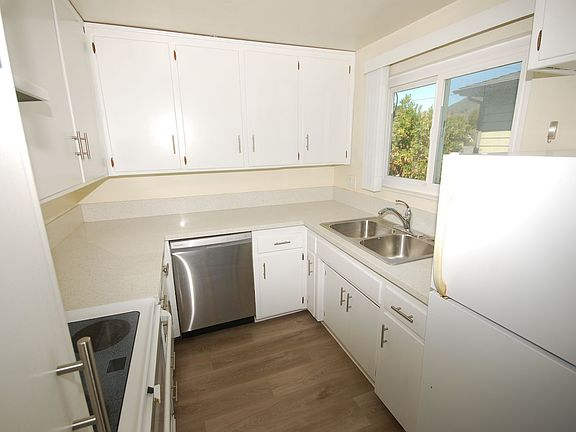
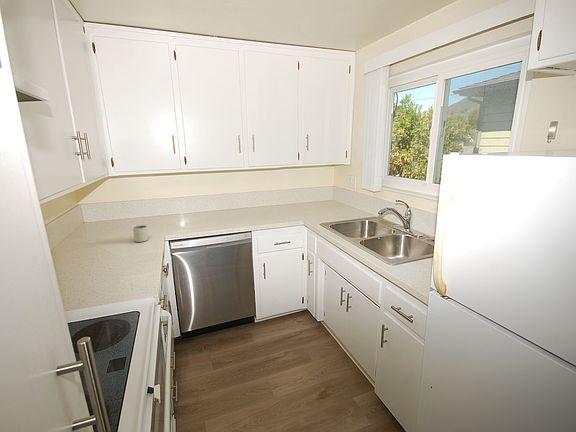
+ mug (141, 232)
